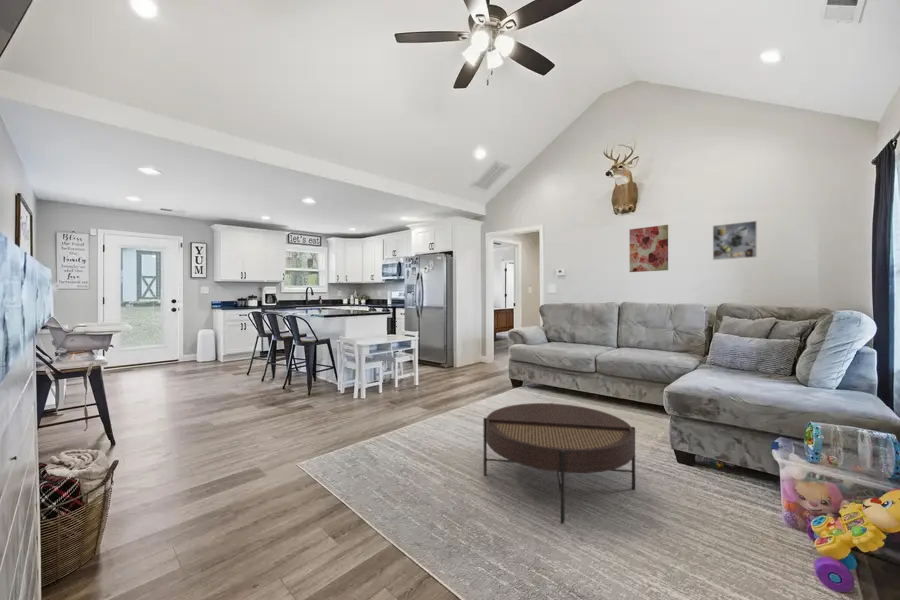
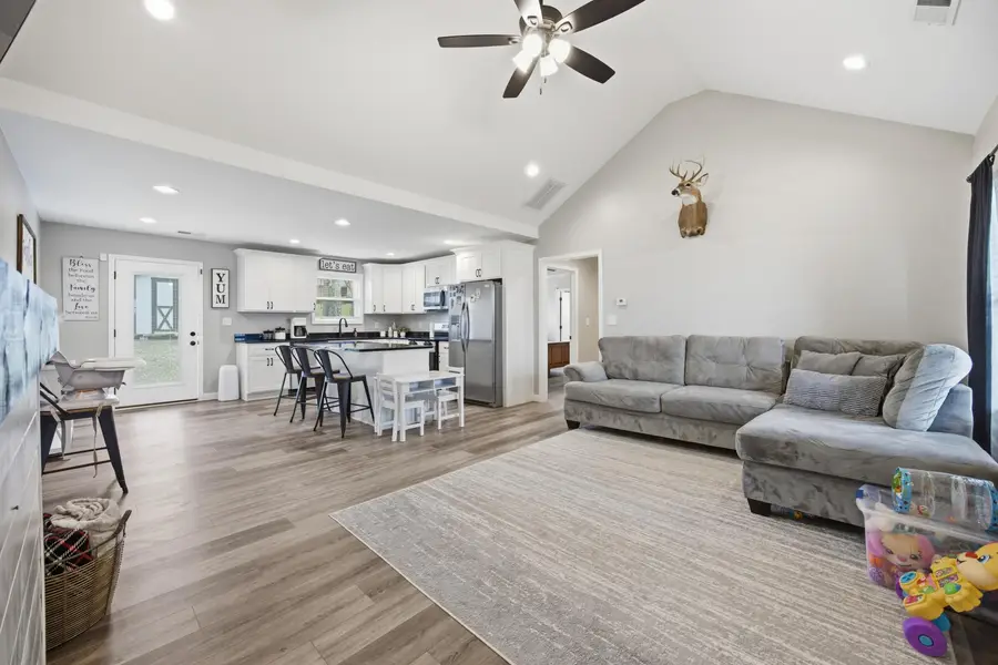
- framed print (734, 241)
- wall art (648, 249)
- coffee table (556, 451)
